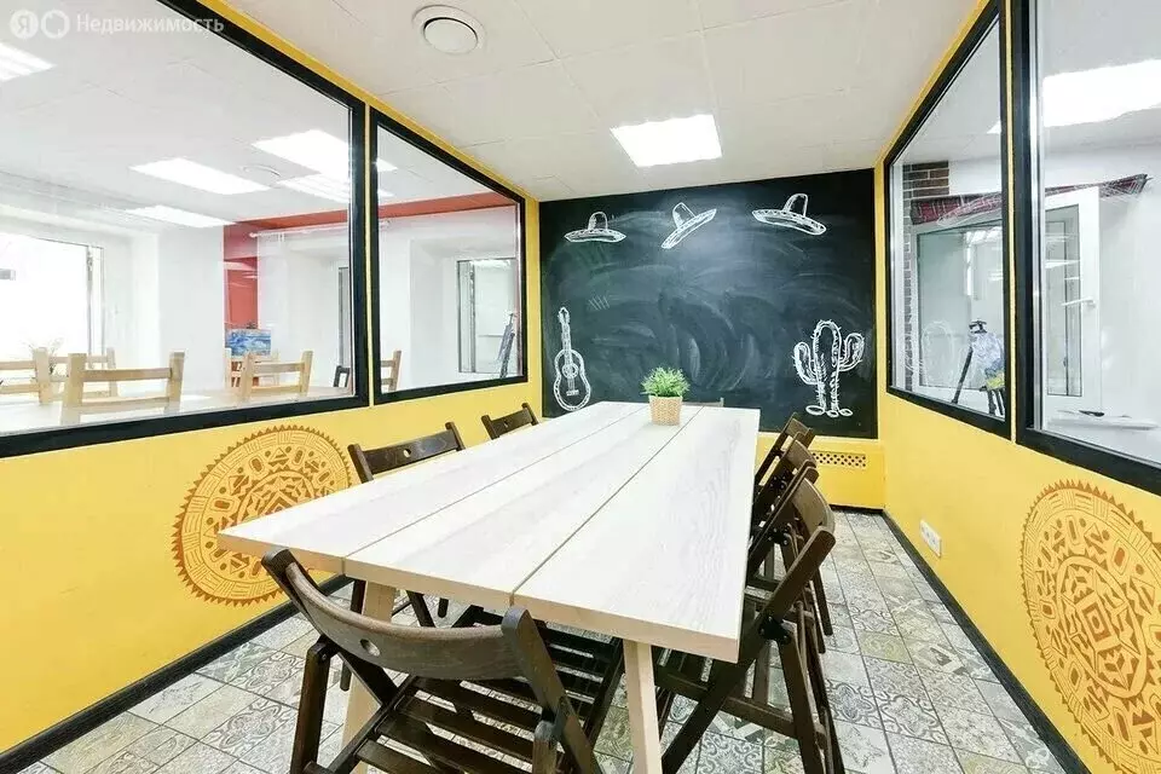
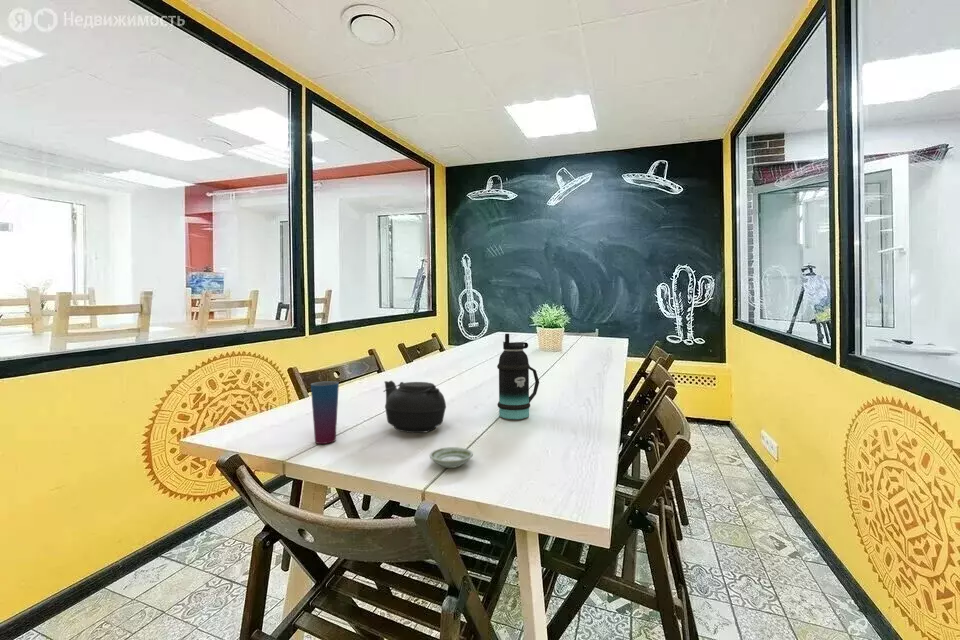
+ bottle (519, 374)
+ teapot (411, 405)
+ cup (325, 412)
+ saucer (451, 458)
